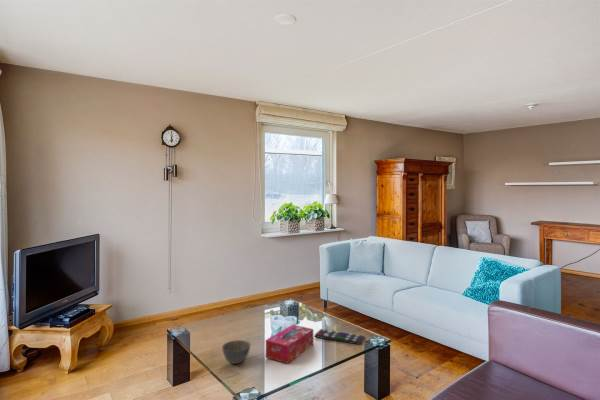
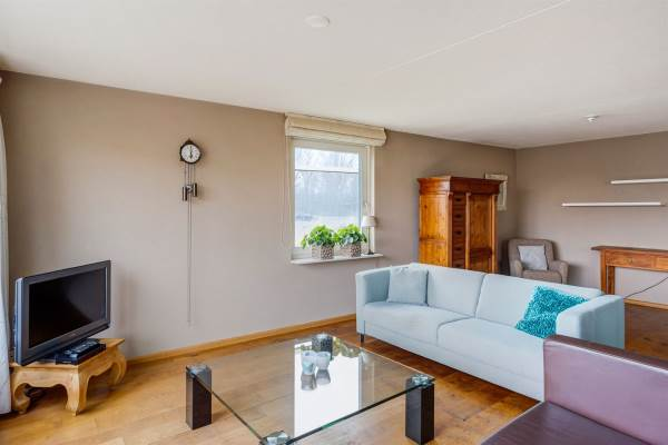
- bowl (236, 353)
- remote control (339, 336)
- tissue box (290, 342)
